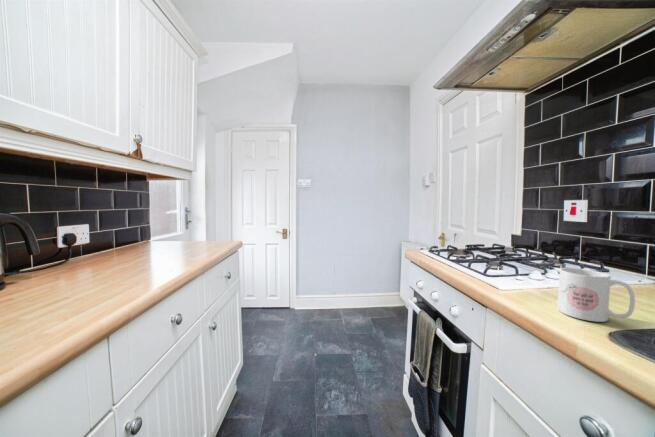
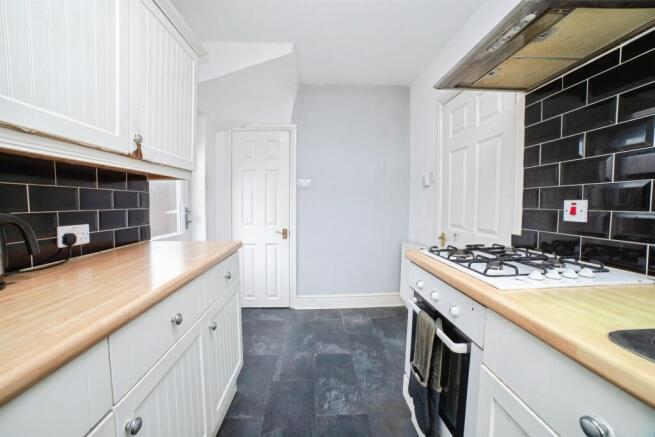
- mug (593, 295)
